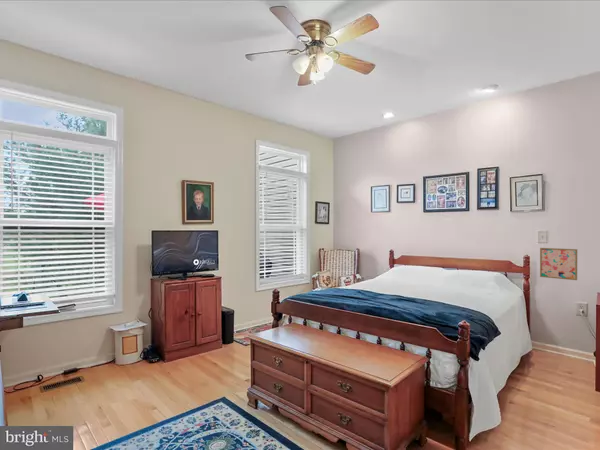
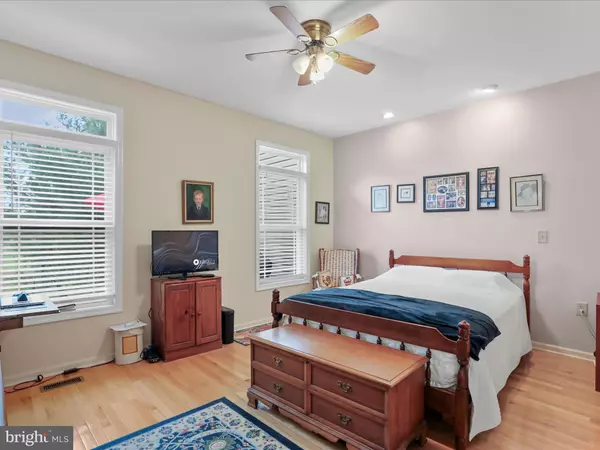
- wall art (558, 263)
